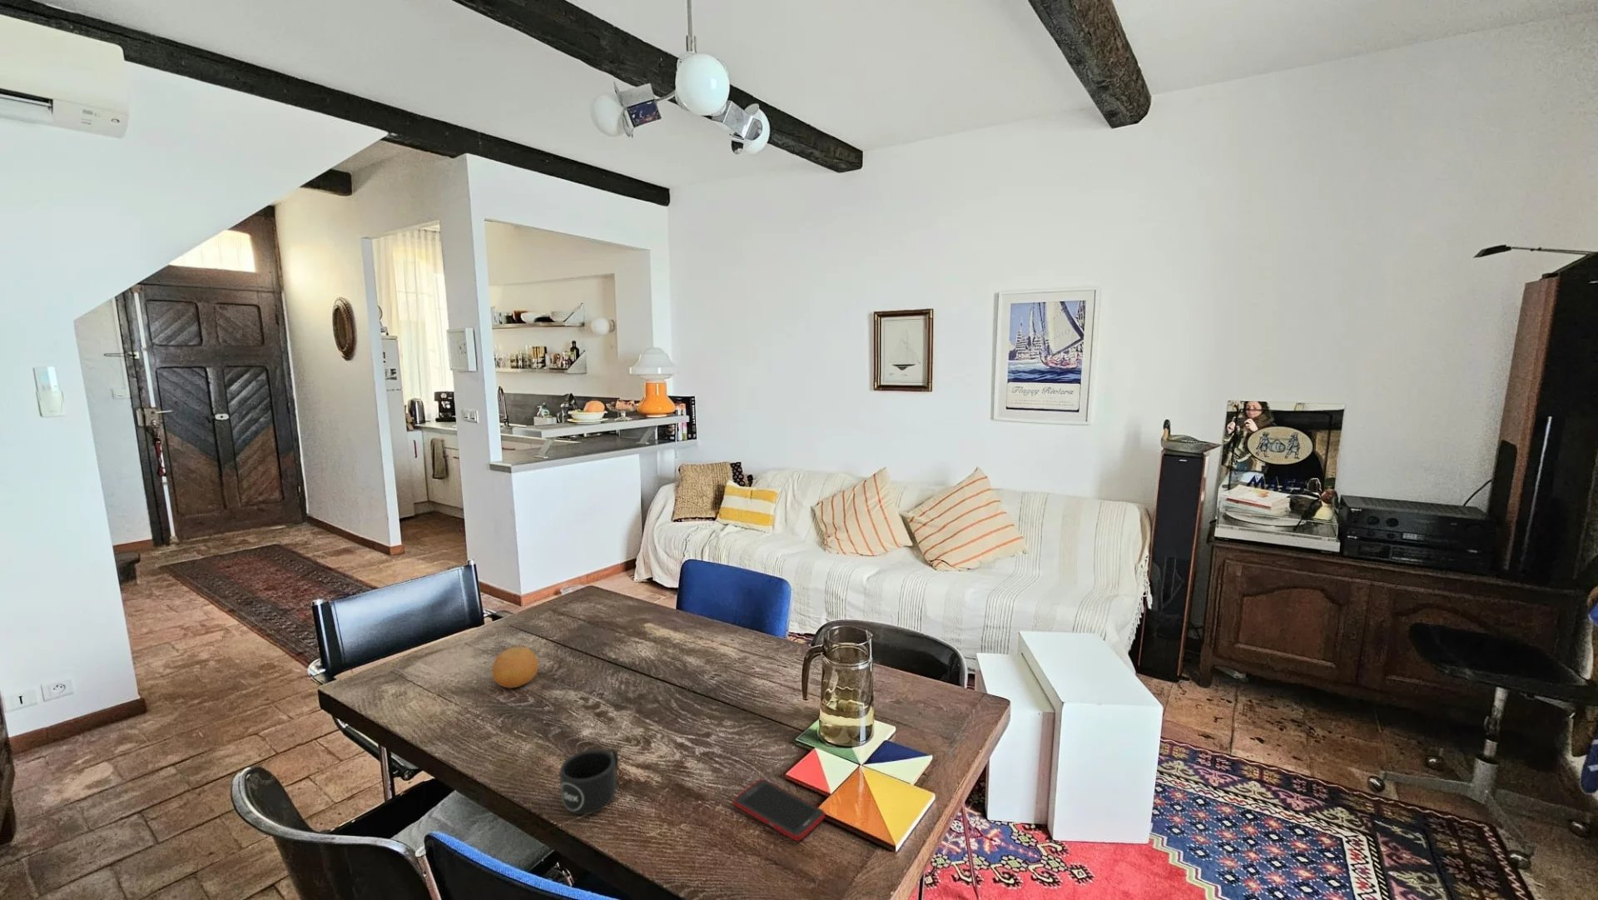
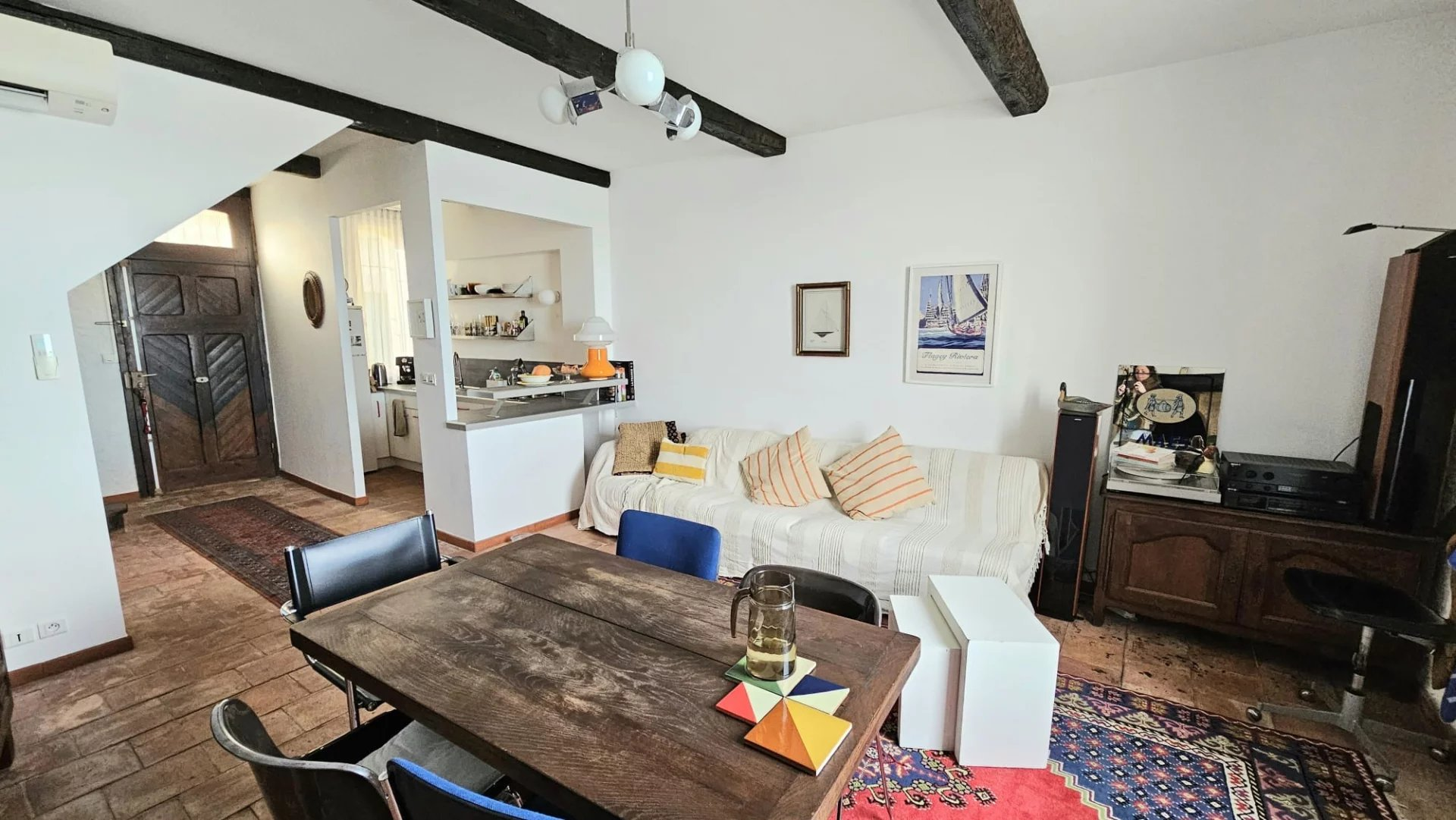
- mug (594, 778)
- cell phone (778, 808)
- fruit (515, 667)
